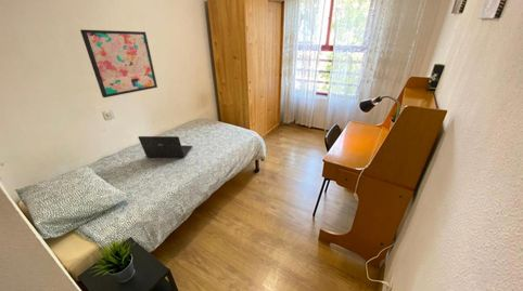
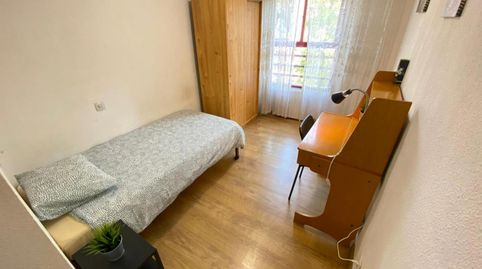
- laptop (167, 142)
- wall art (125, 63)
